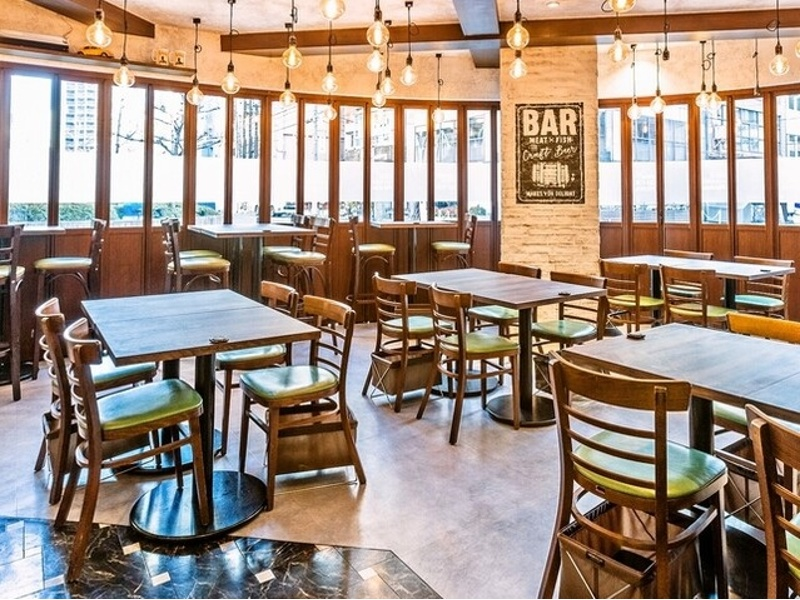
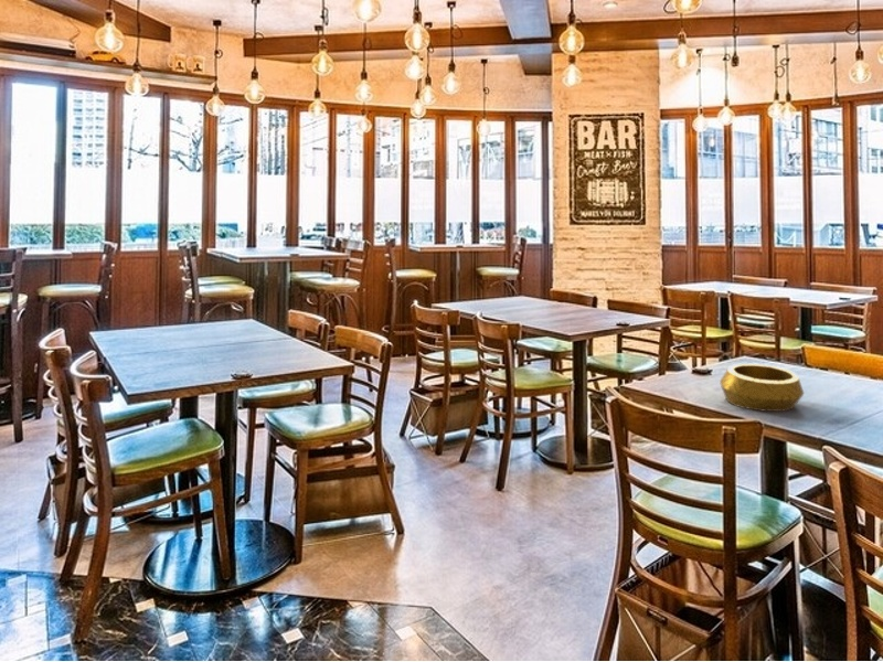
+ decorative bowl (760, 387)
